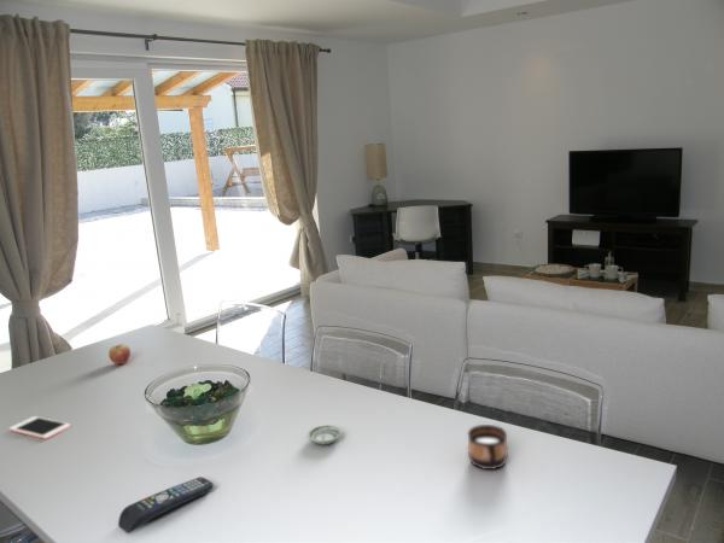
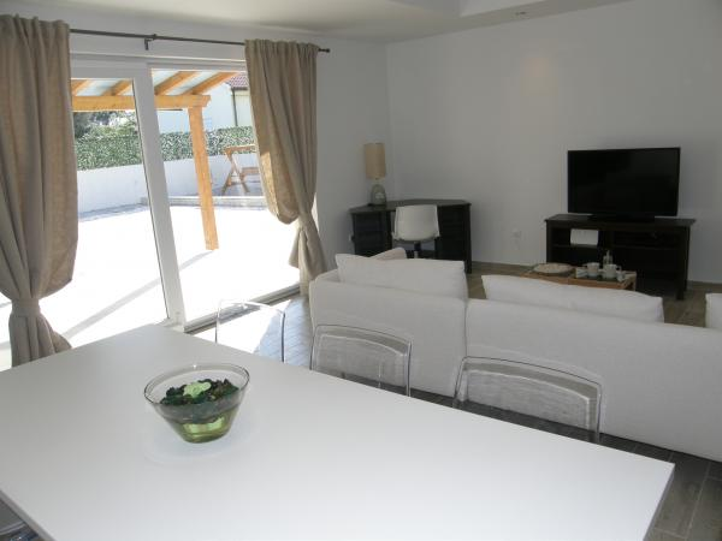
- saucer (325, 436)
- fruit (119, 354)
- remote control (167, 501)
- cell phone (40, 427)
- cup (486, 448)
